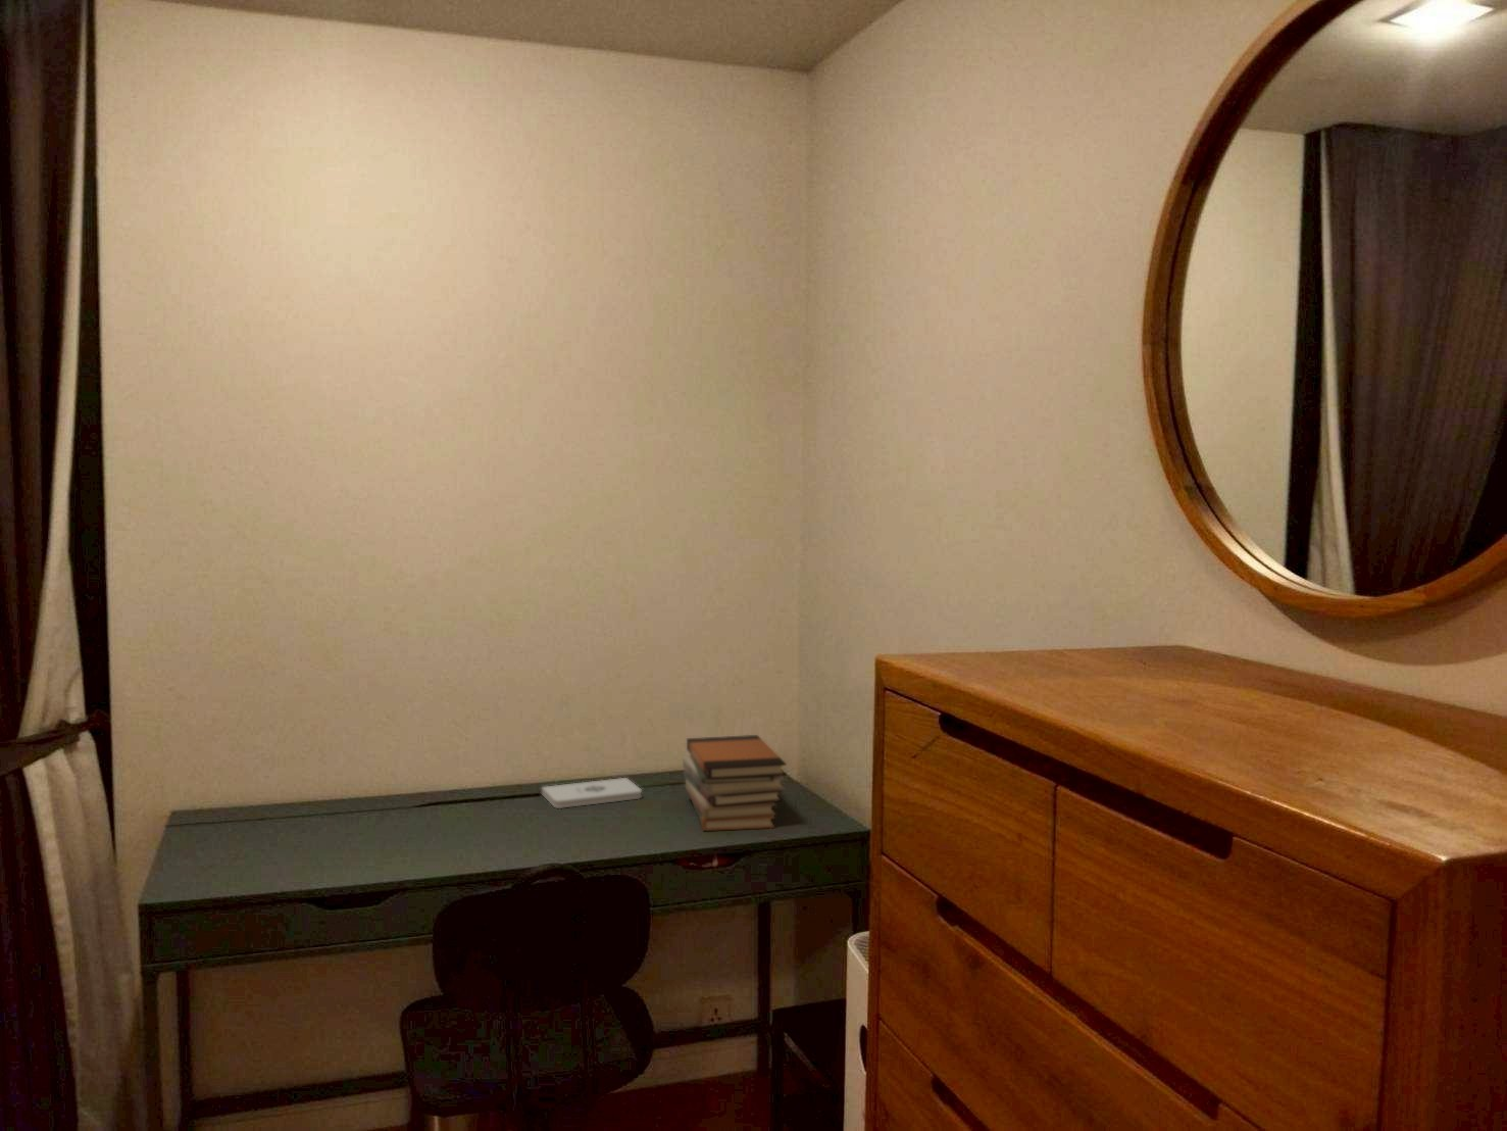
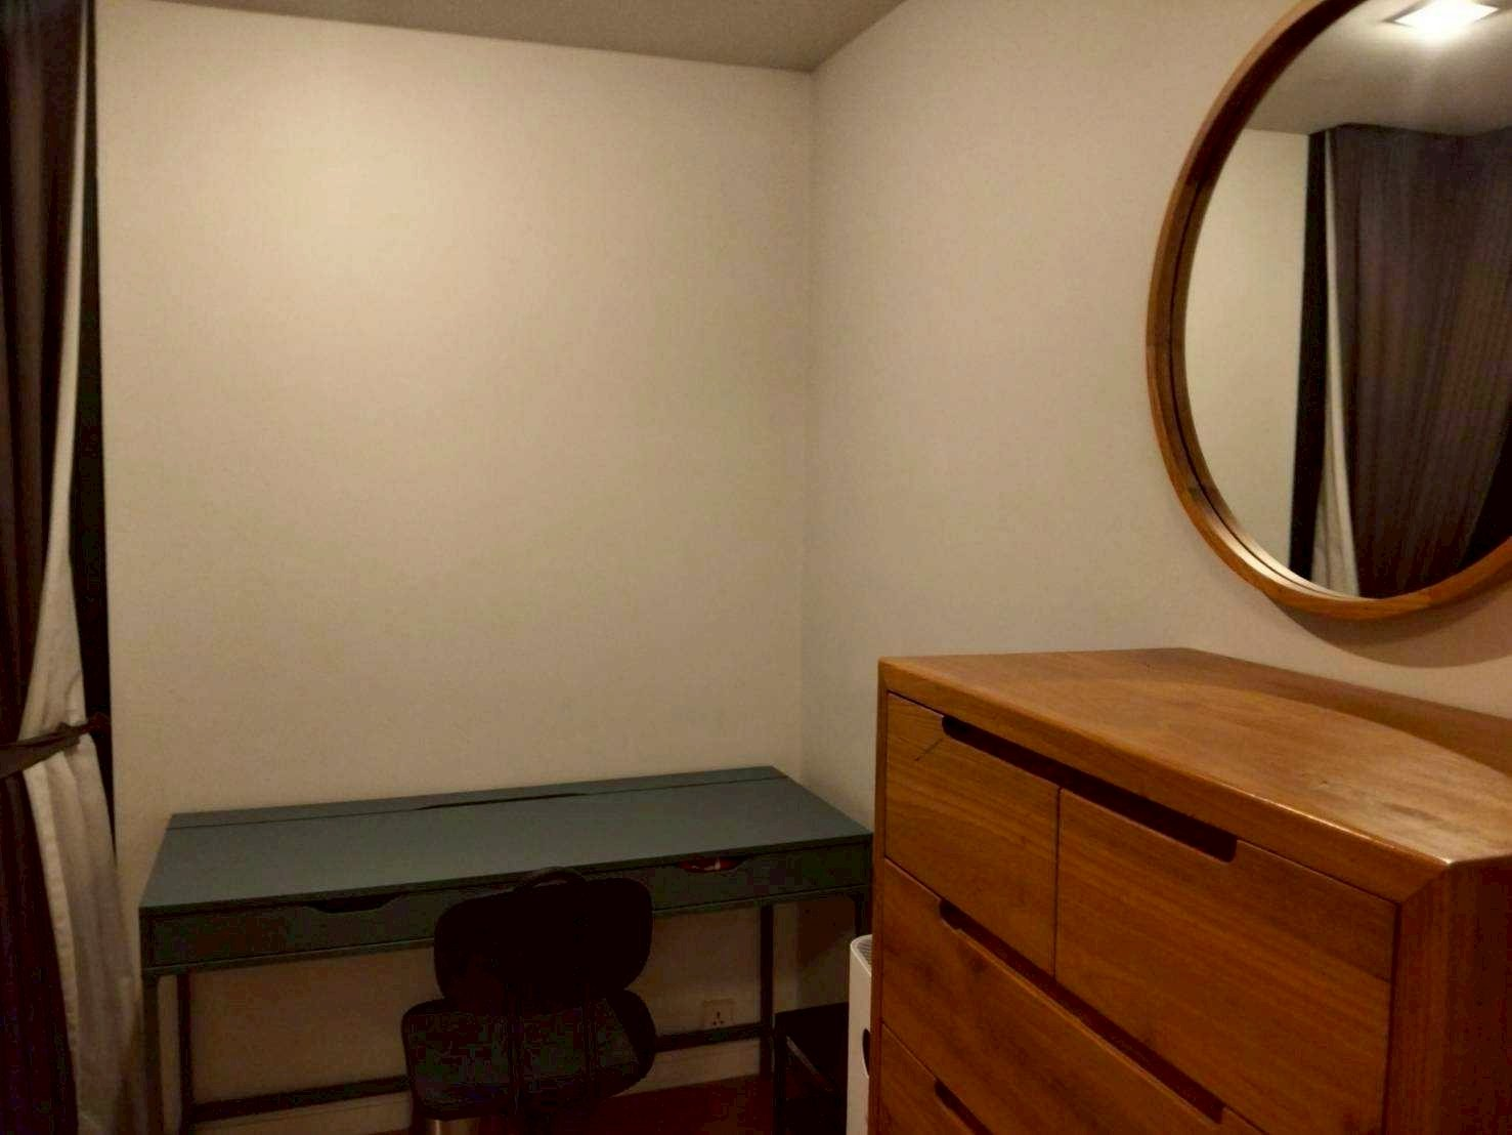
- book stack (732, 779)
- notepad (591, 792)
